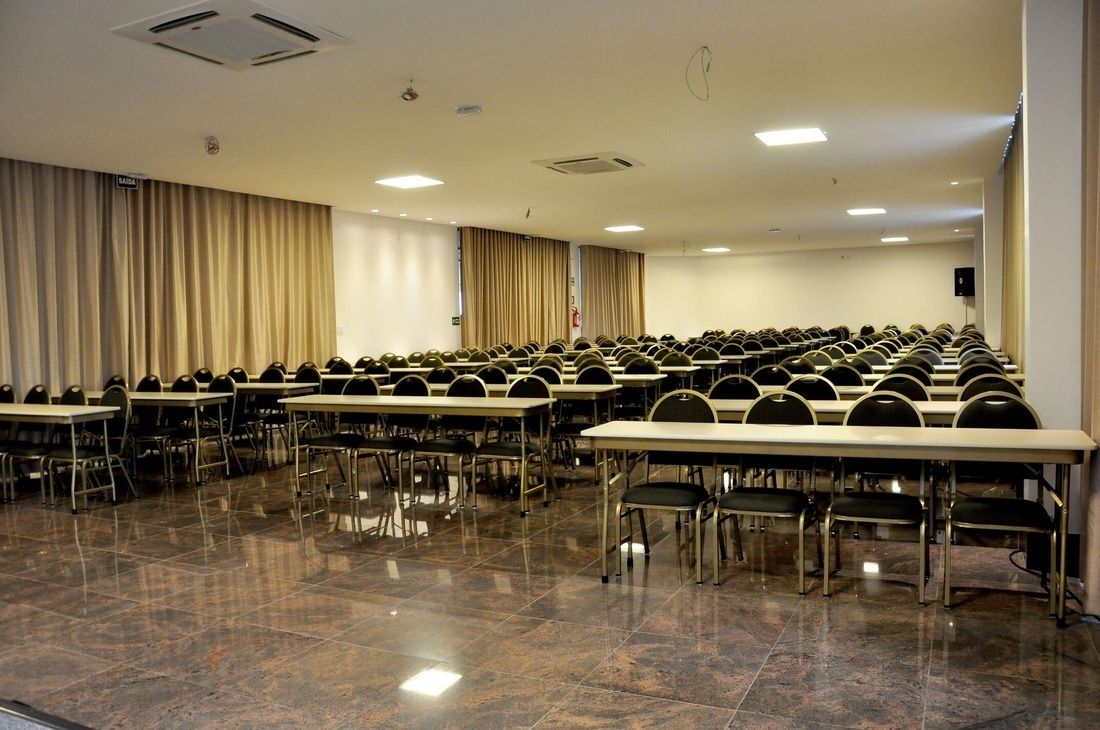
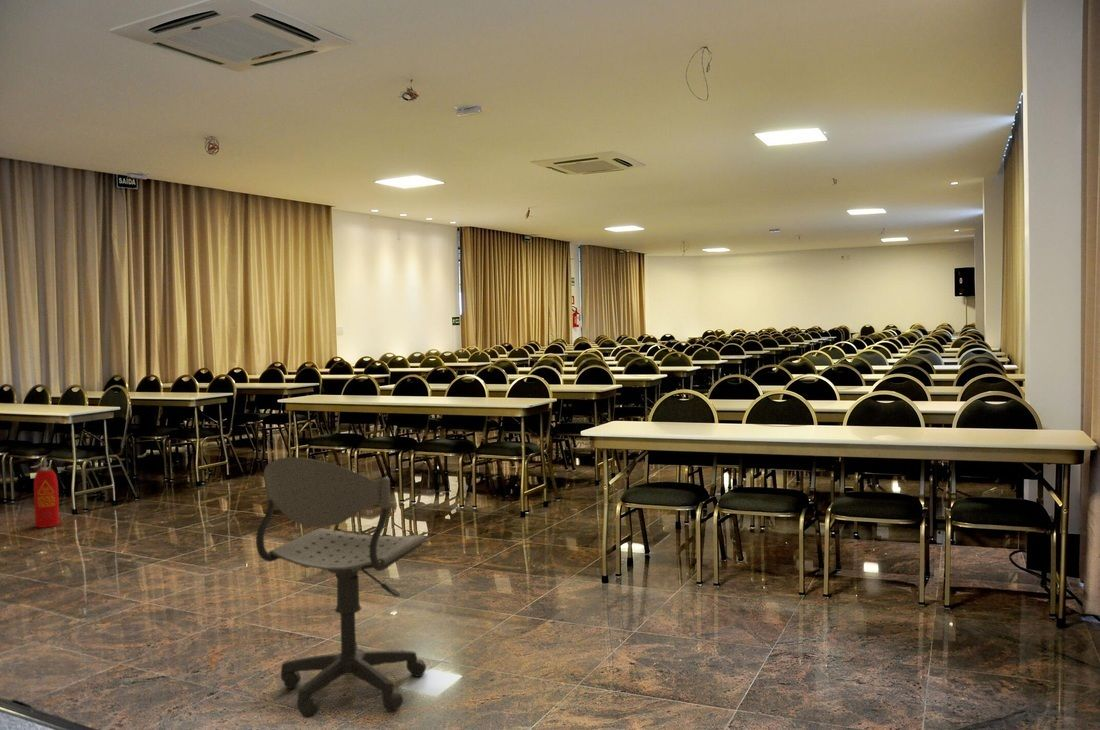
+ office chair (343, 569)
+ fire extinguisher (48, 491)
